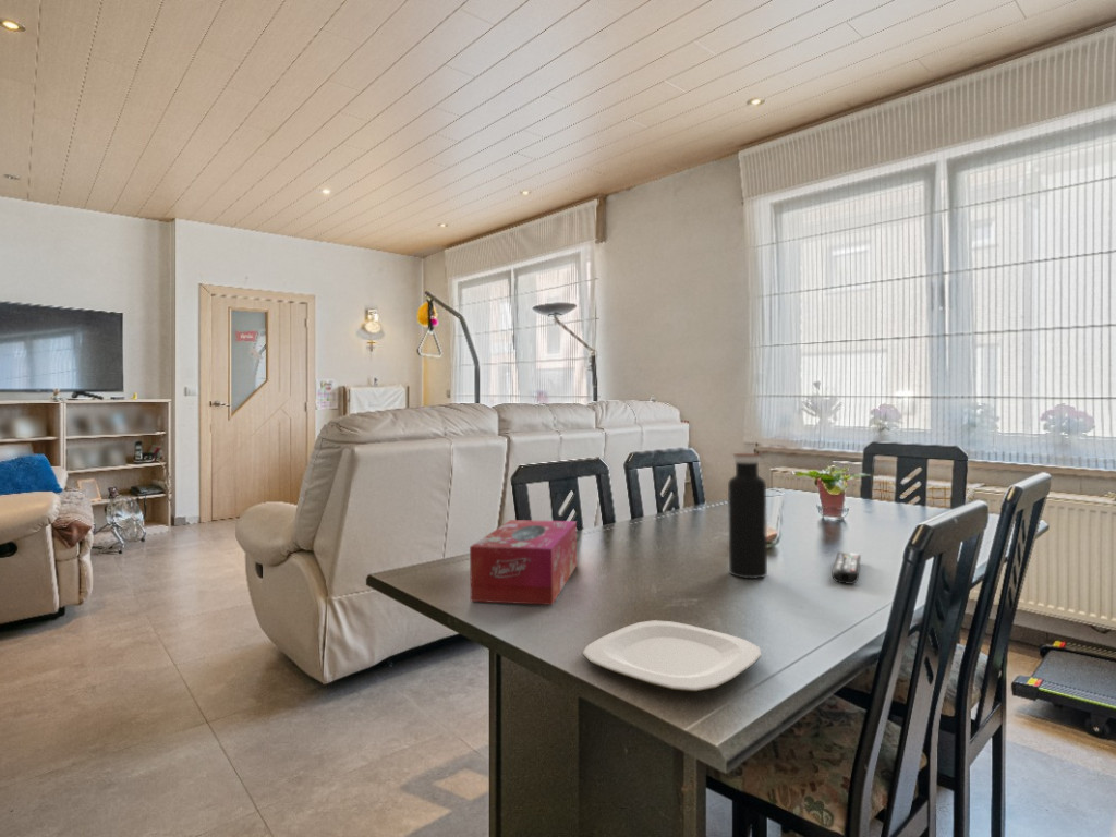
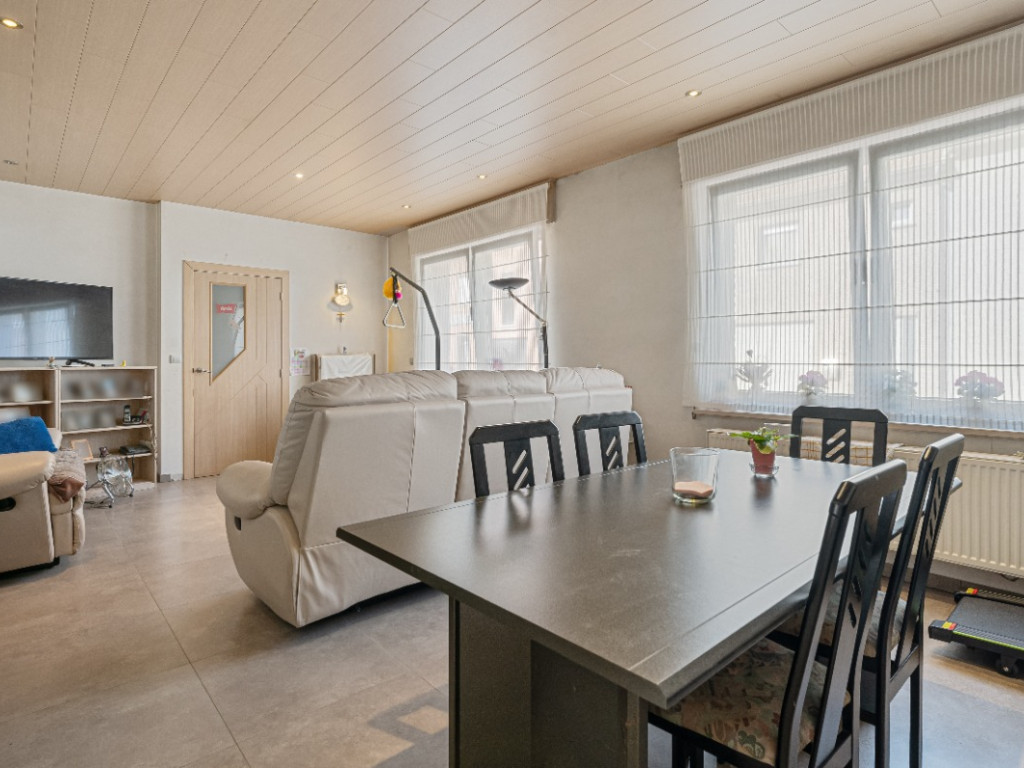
- tissue box (529, 557)
- water bottle (747, 513)
- remote control (847, 566)
- plate (671, 654)
